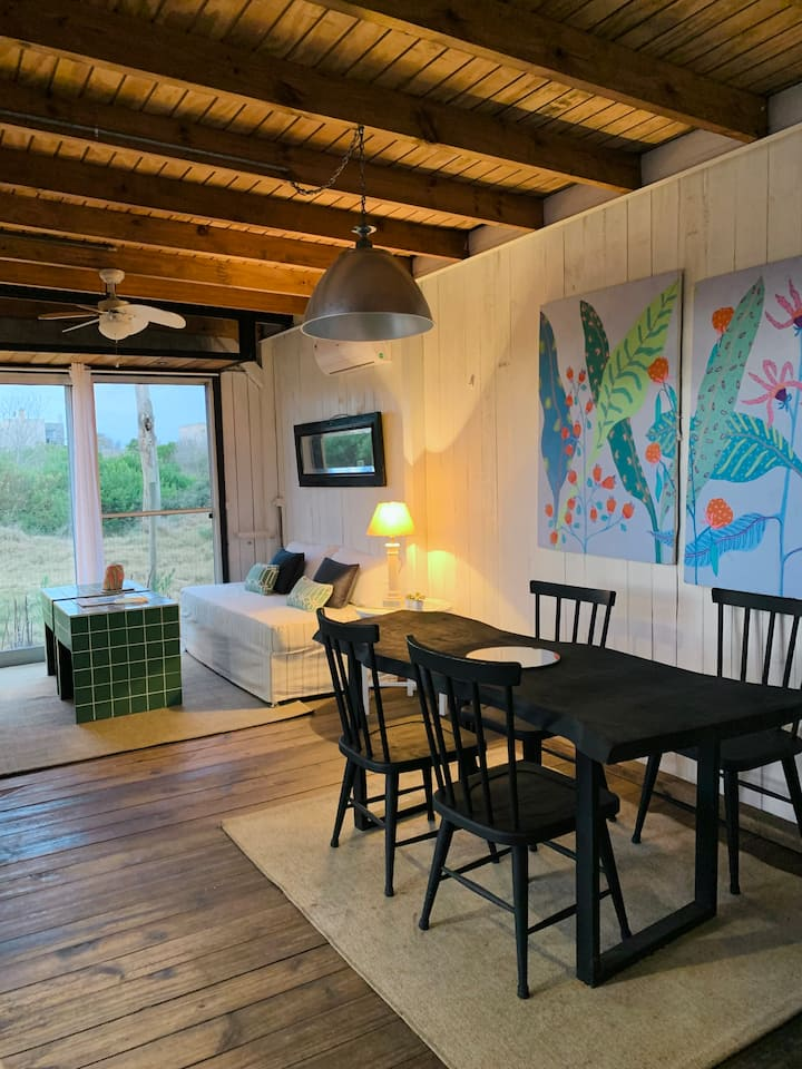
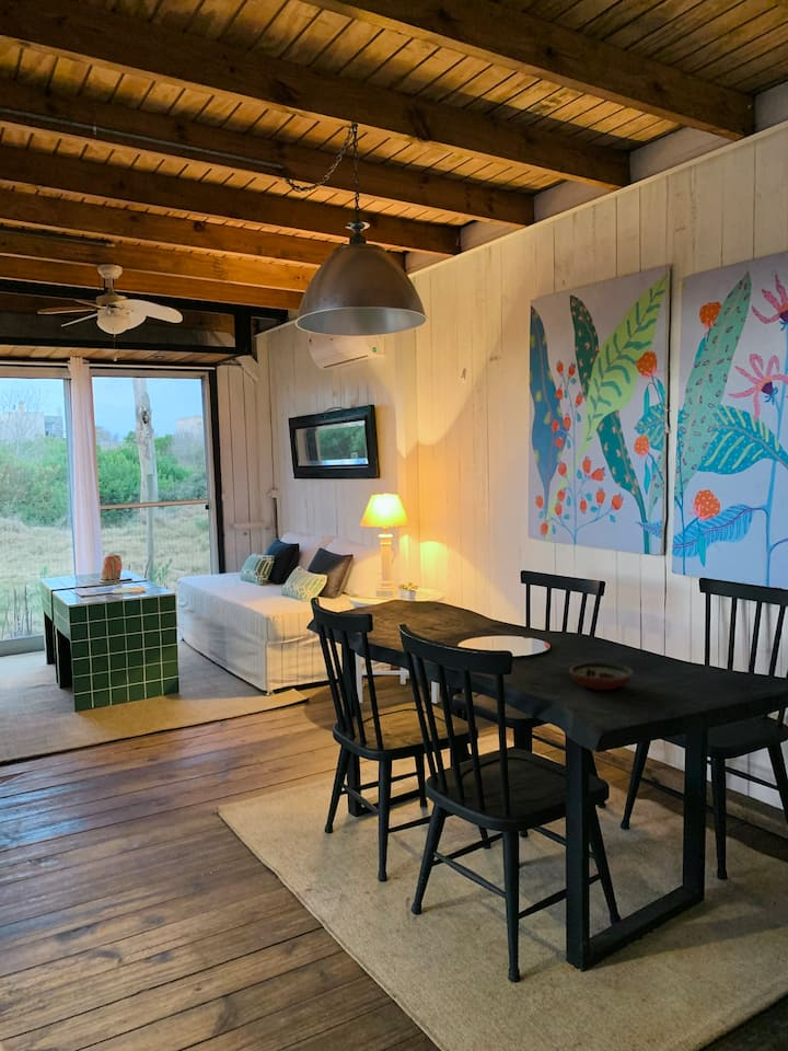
+ decorative bowl (601, 678)
